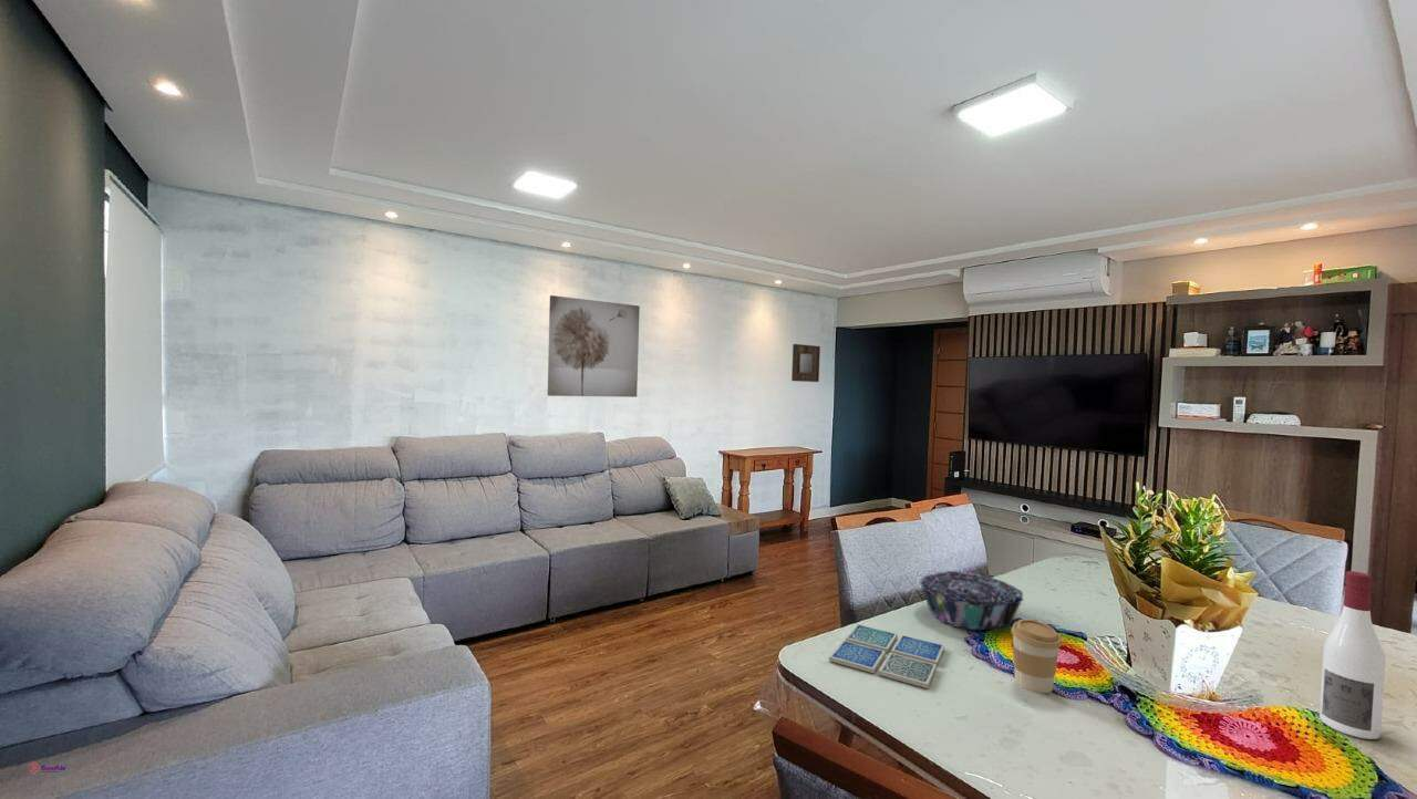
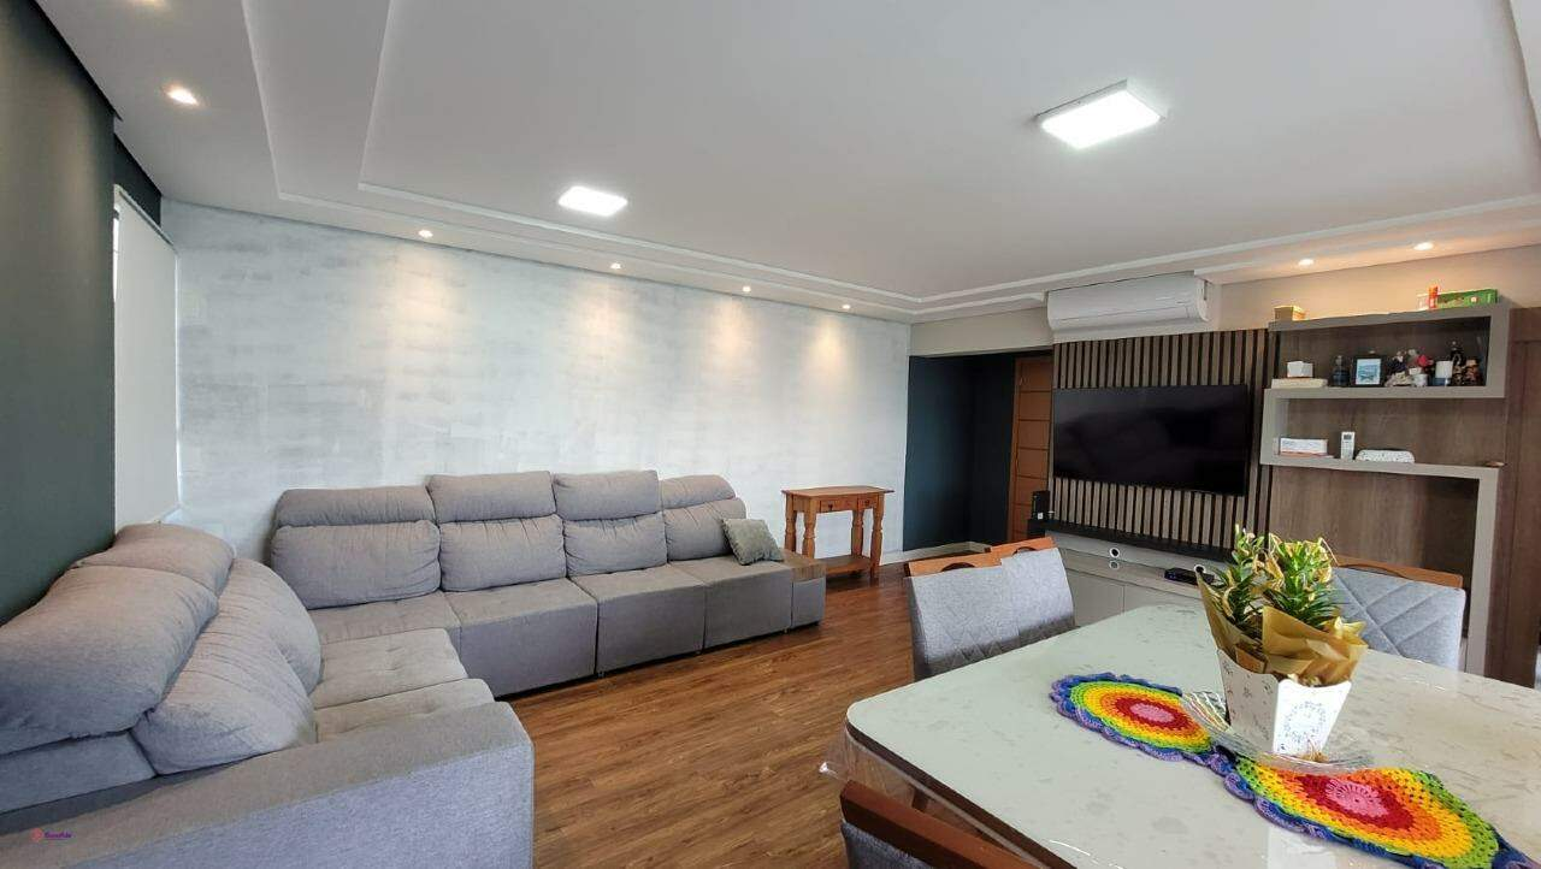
- home mirror (806, 363)
- coffee cup (1034, 655)
- wall art (594, 349)
- alcohol (1354, 651)
- drink coaster (887, 652)
- decorative bowl (970, 601)
